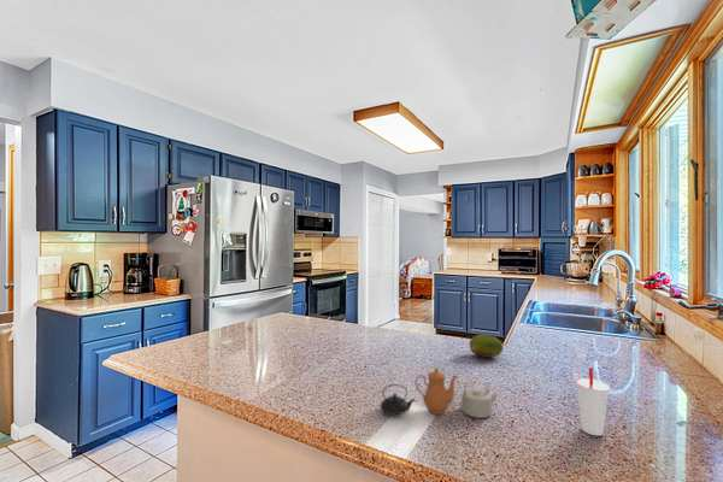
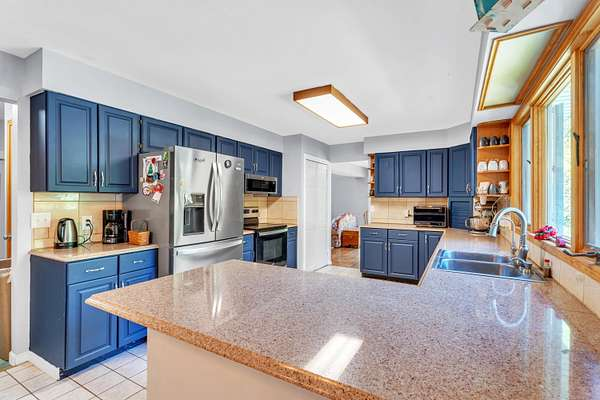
- fruit (486, 345)
- teapot (439, 389)
- cup (592, 399)
